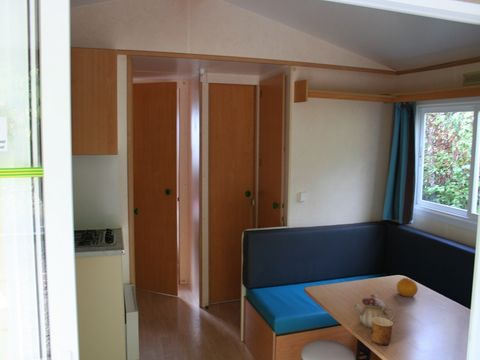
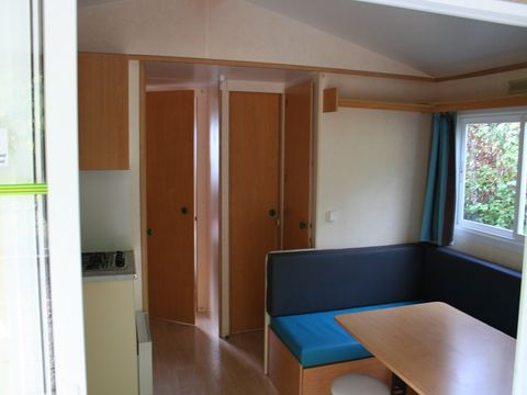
- cup (381, 331)
- fruit (406, 286)
- teapot (375, 309)
